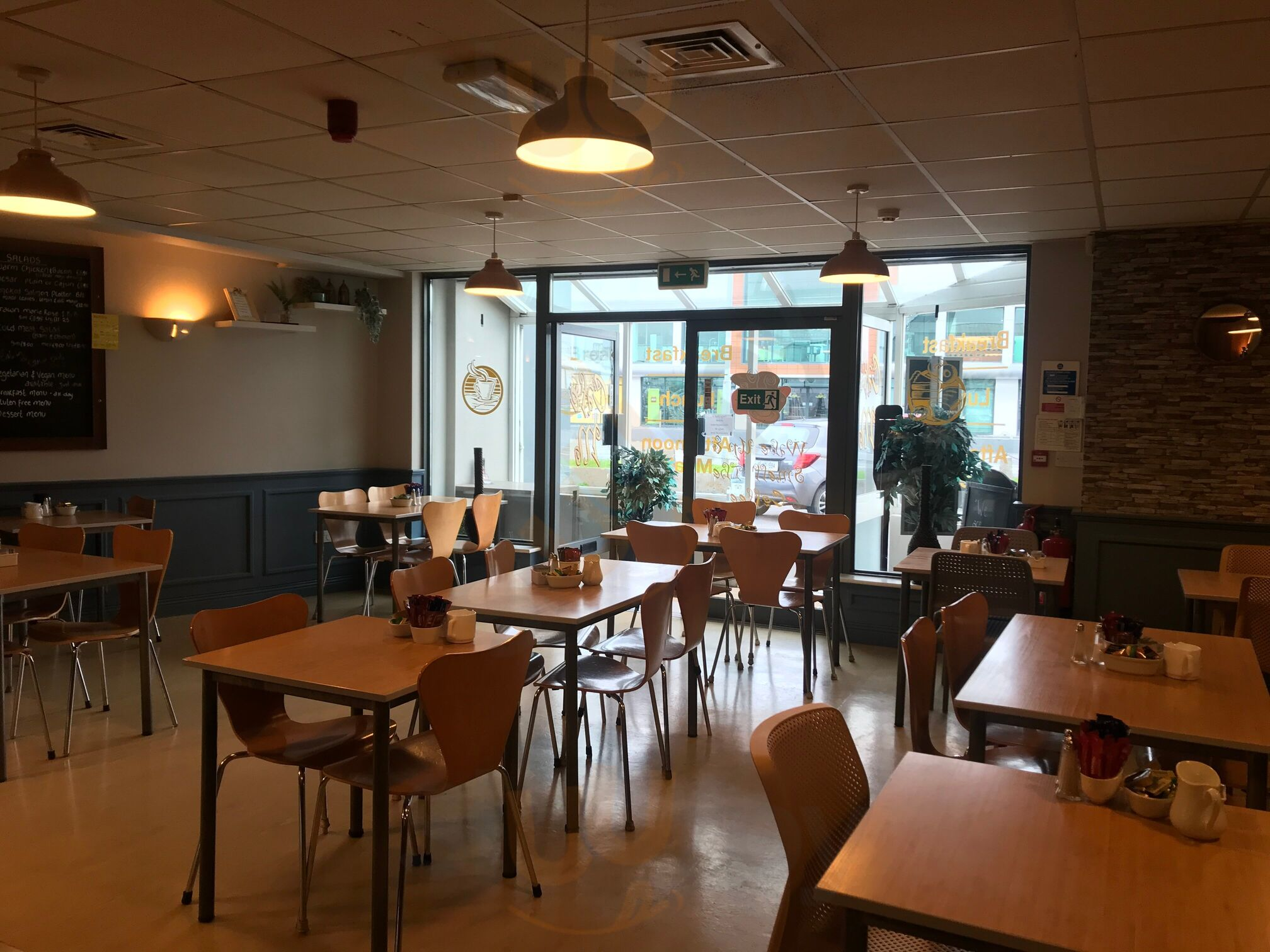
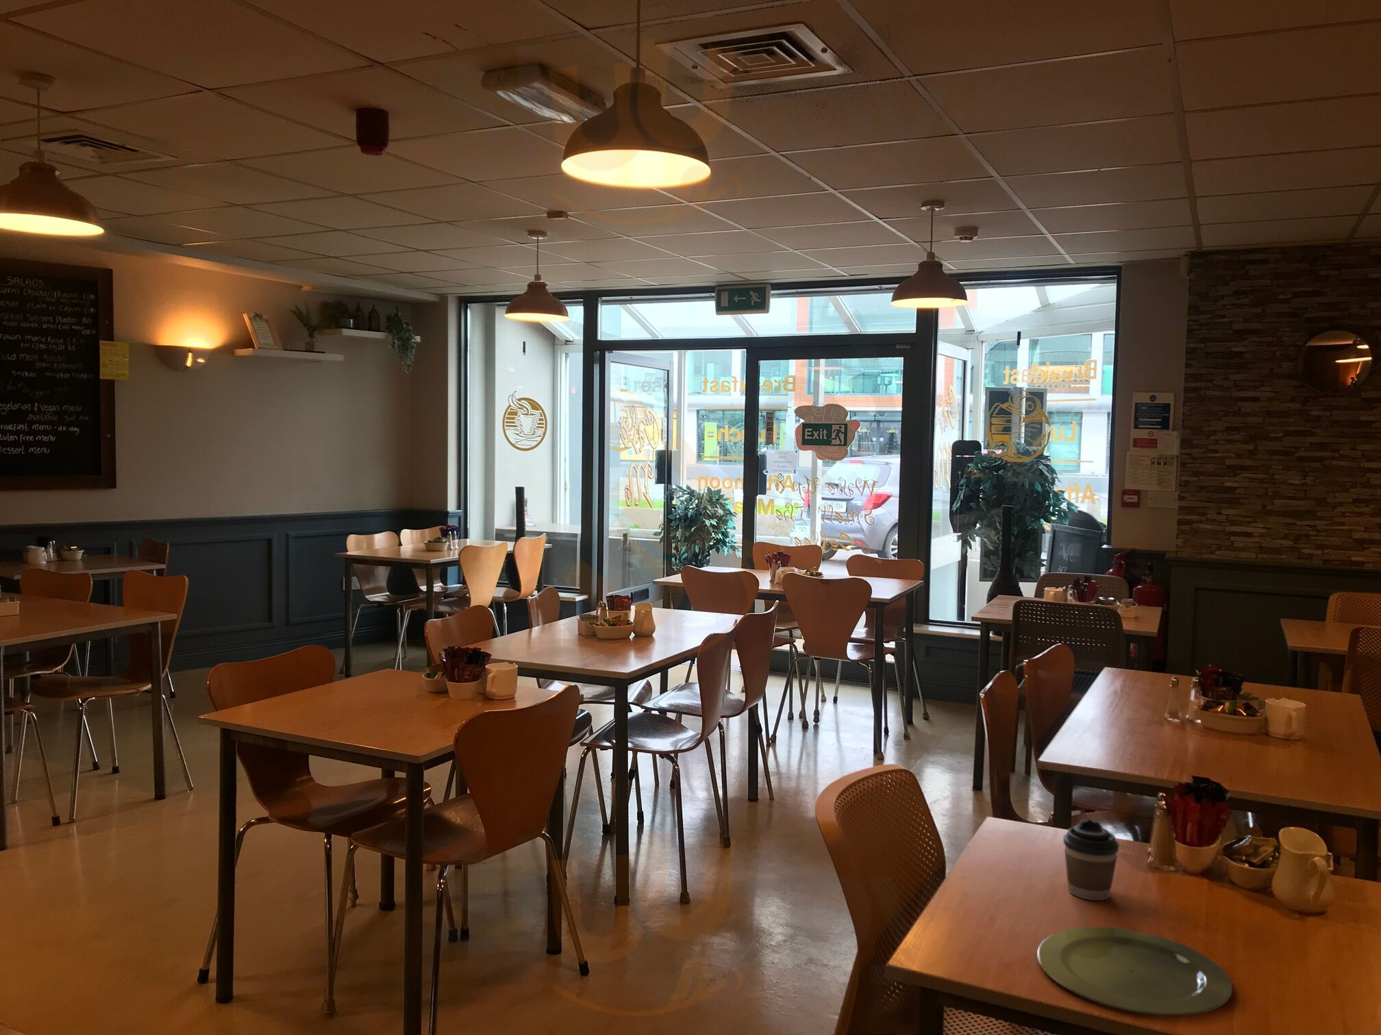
+ coffee cup (1090, 859)
+ plate (1131, 969)
